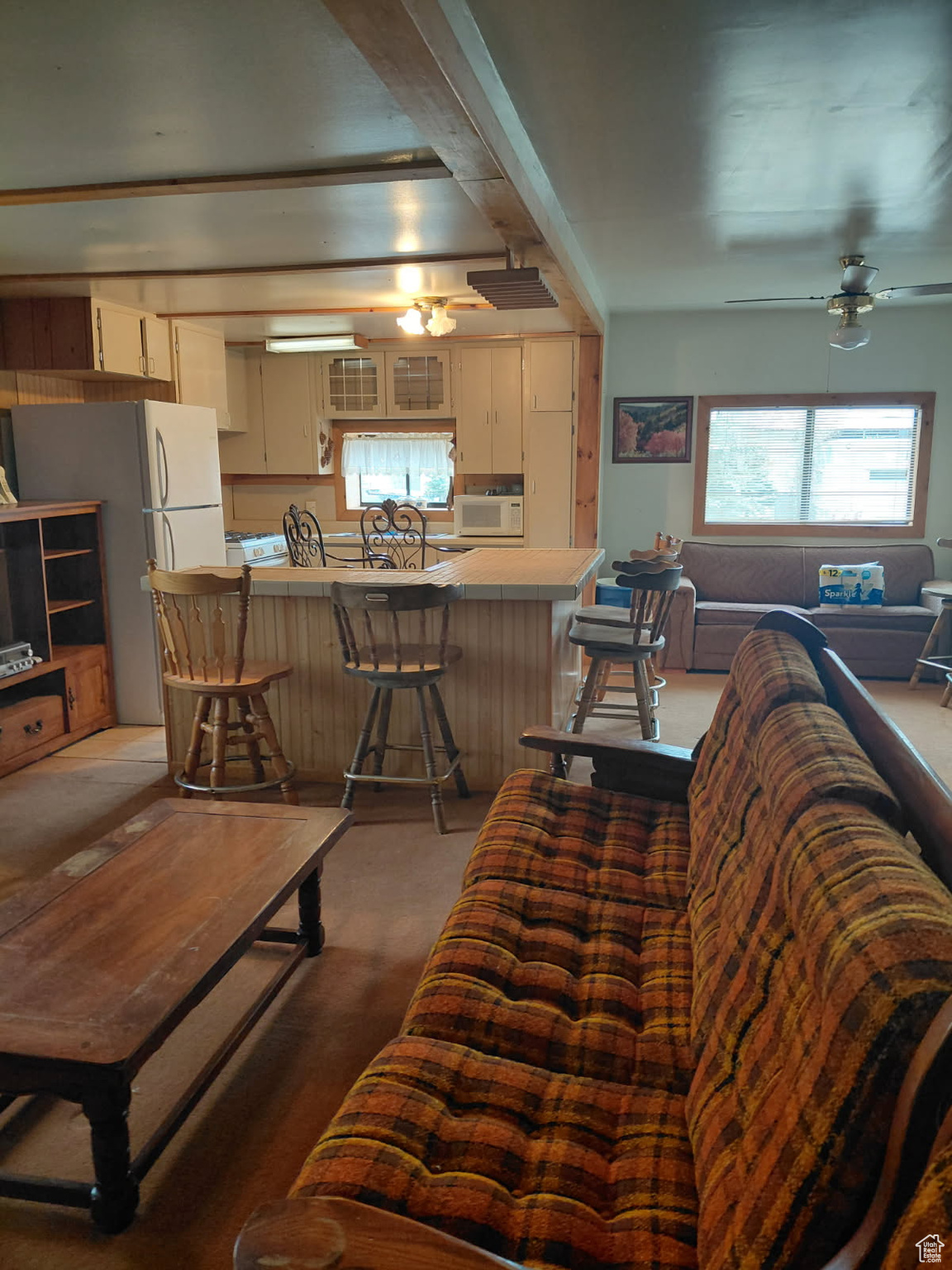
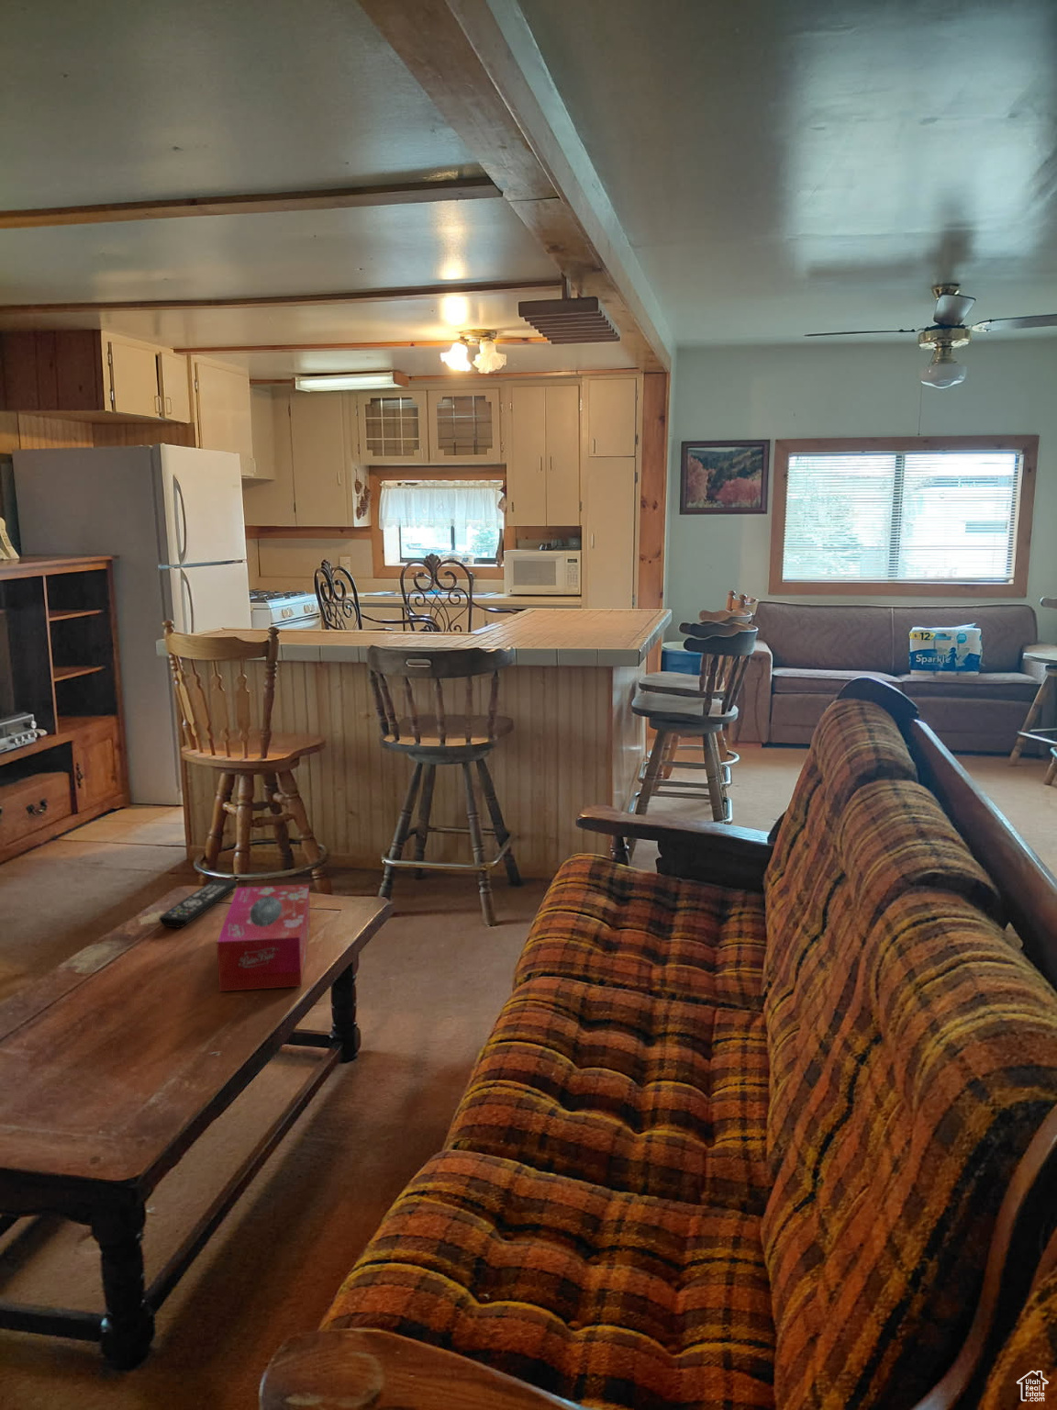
+ remote control (200, 903)
+ tissue box (266, 934)
